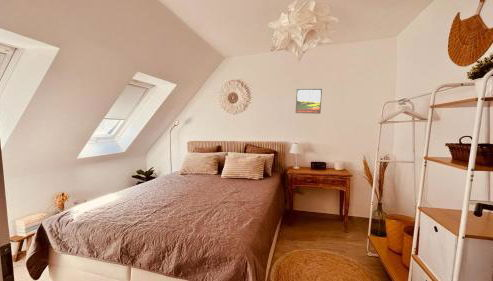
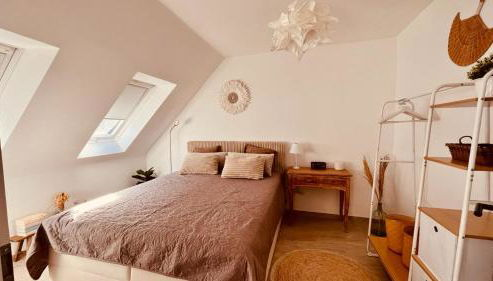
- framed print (308, 101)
